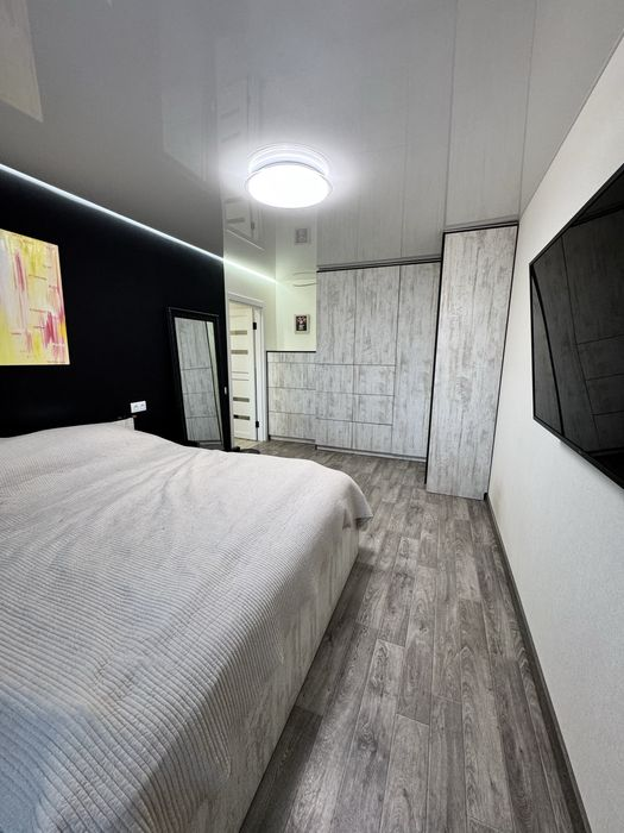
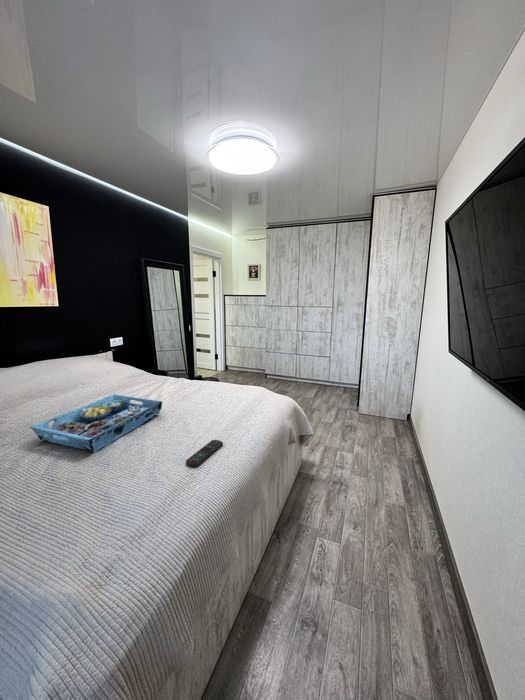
+ serving tray (103, 418)
+ remote control (205, 452)
